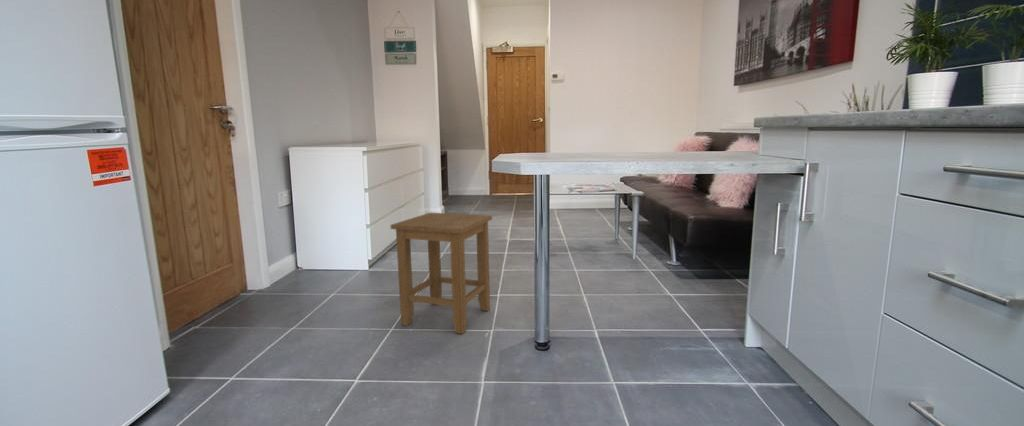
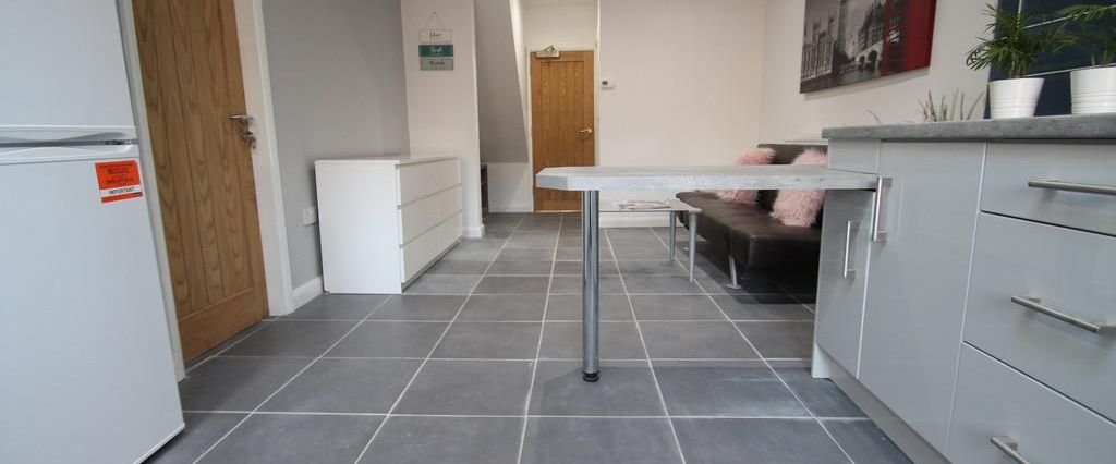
- stool (440, 269)
